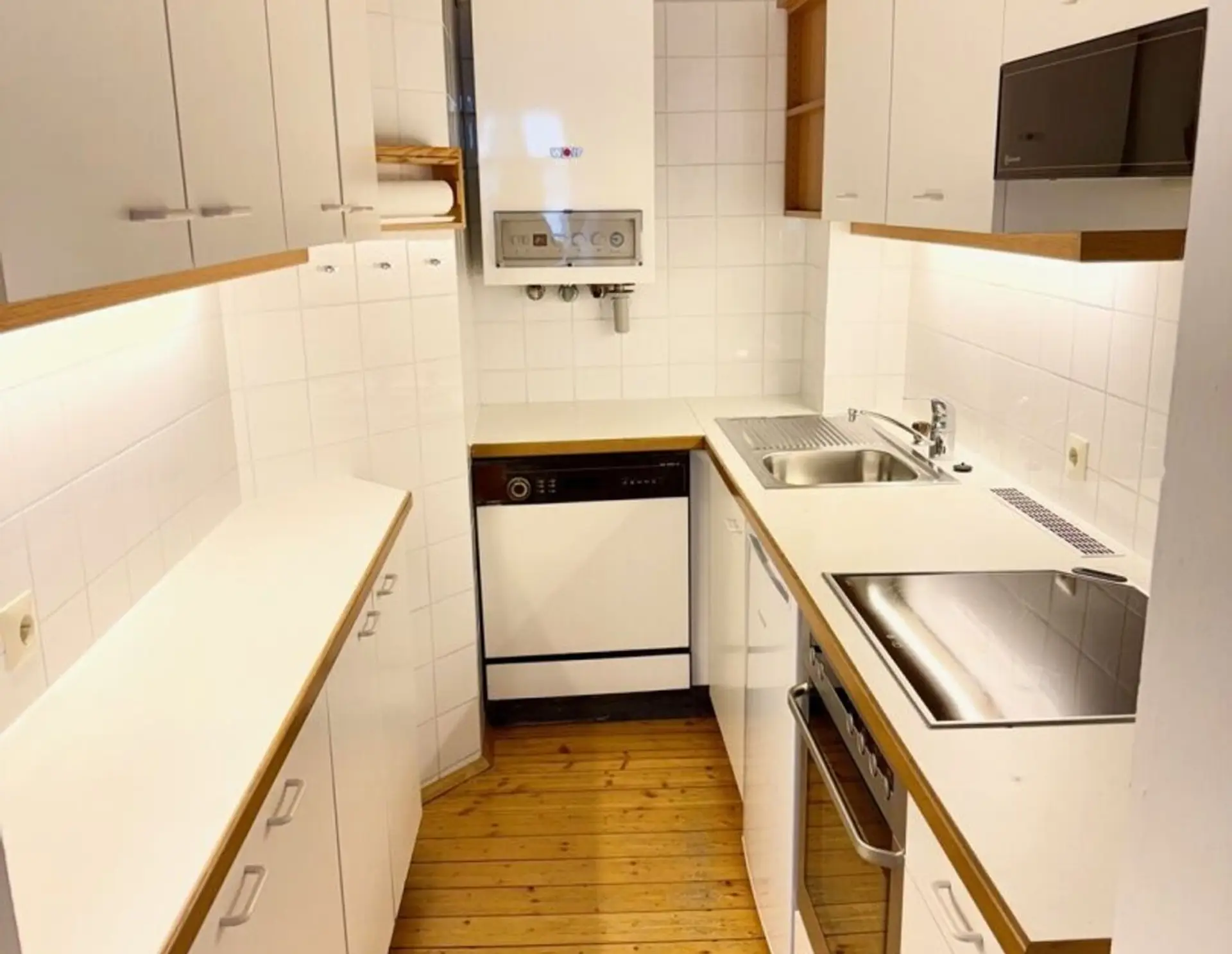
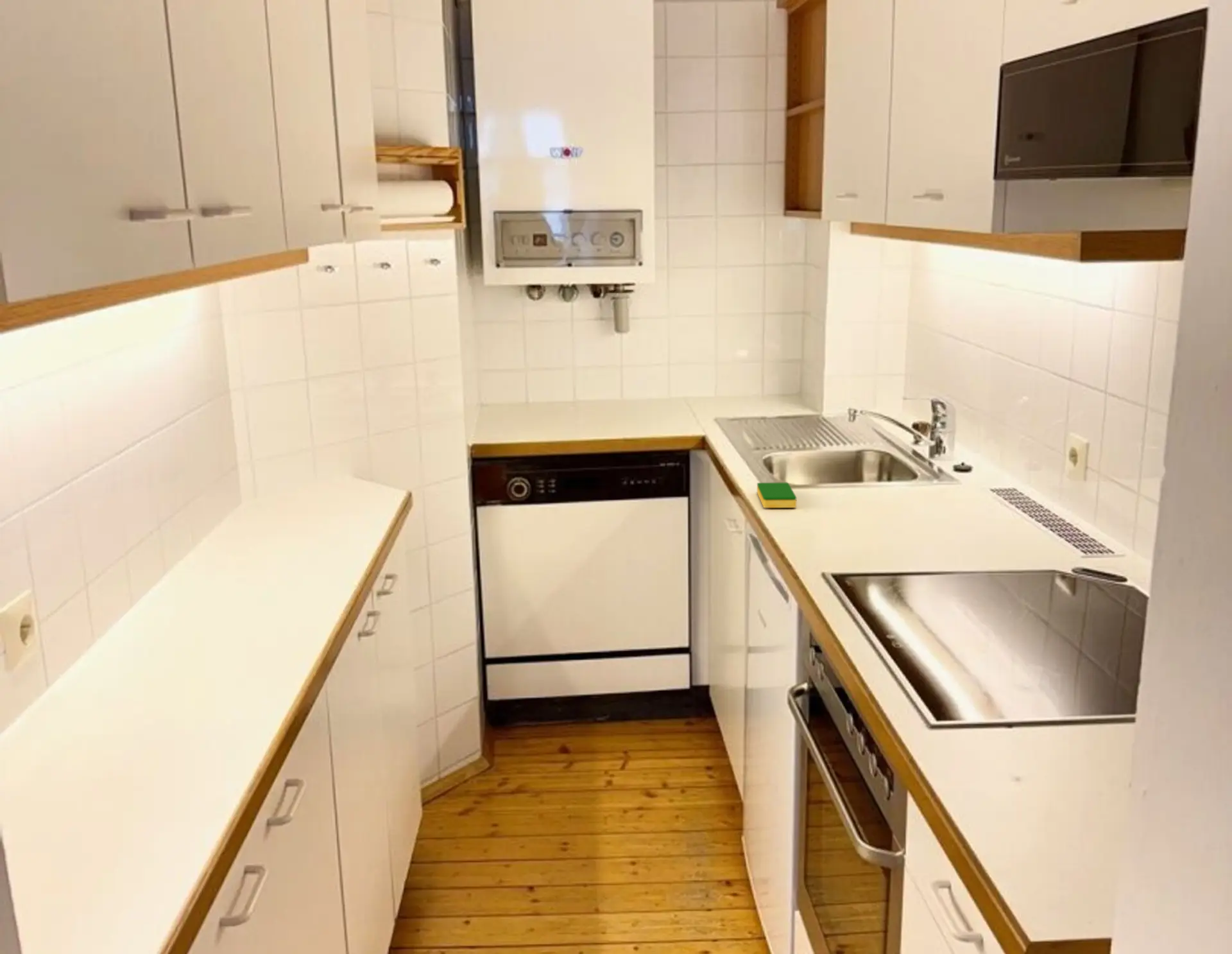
+ dish sponge (776, 494)
